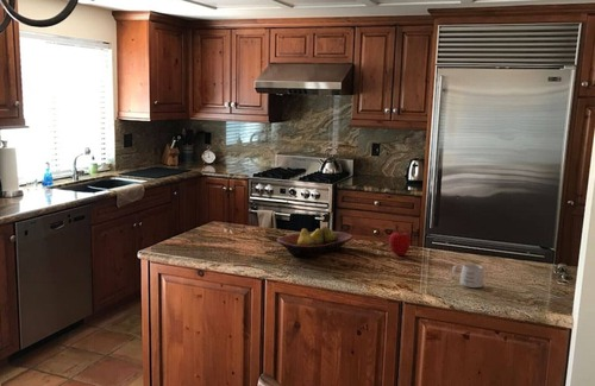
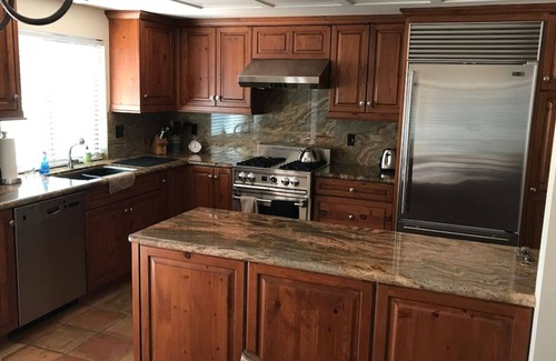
- fruit bowl (314, 239)
- mug (468, 274)
- apple (400, 242)
